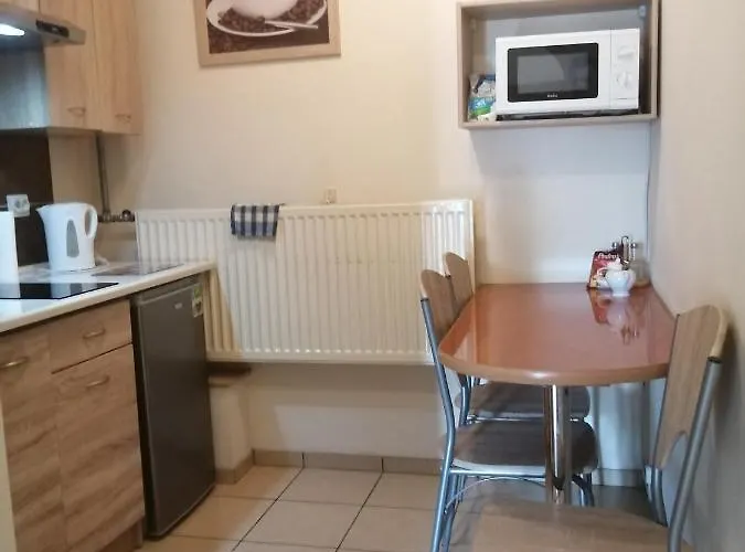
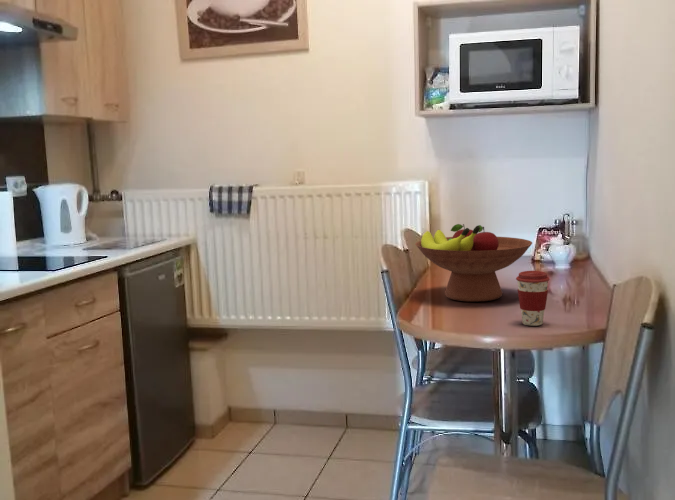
+ fruit bowl (473, 259)
+ coffee cup (532, 298)
